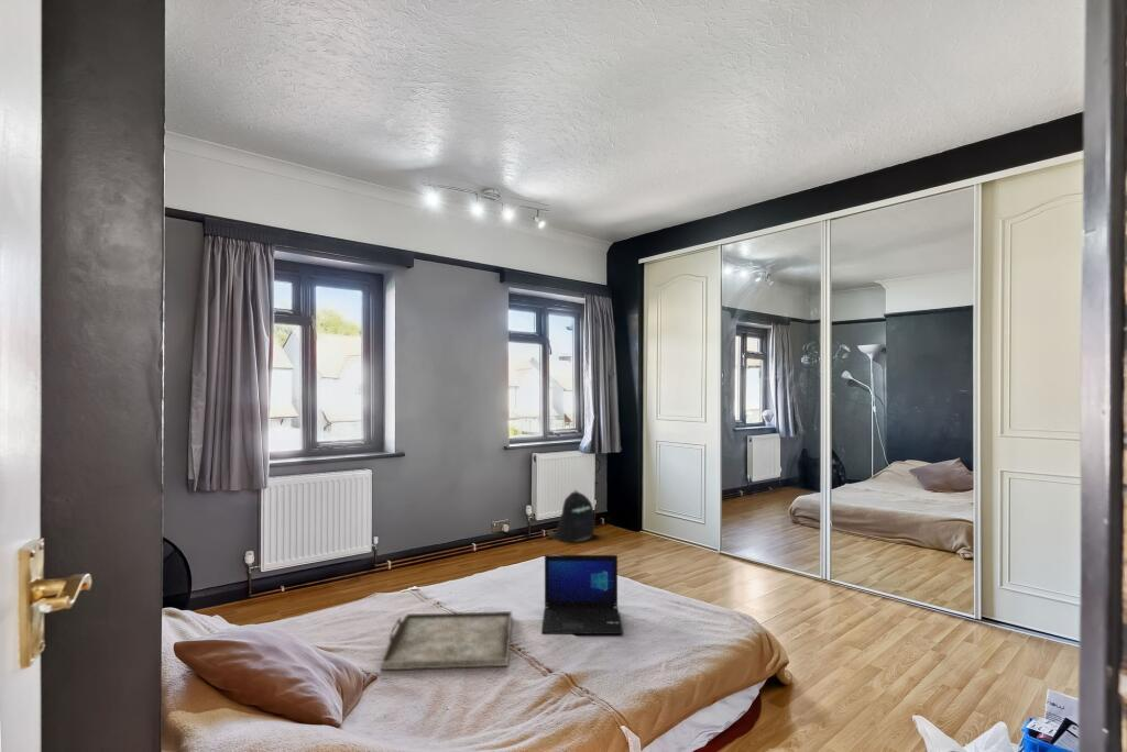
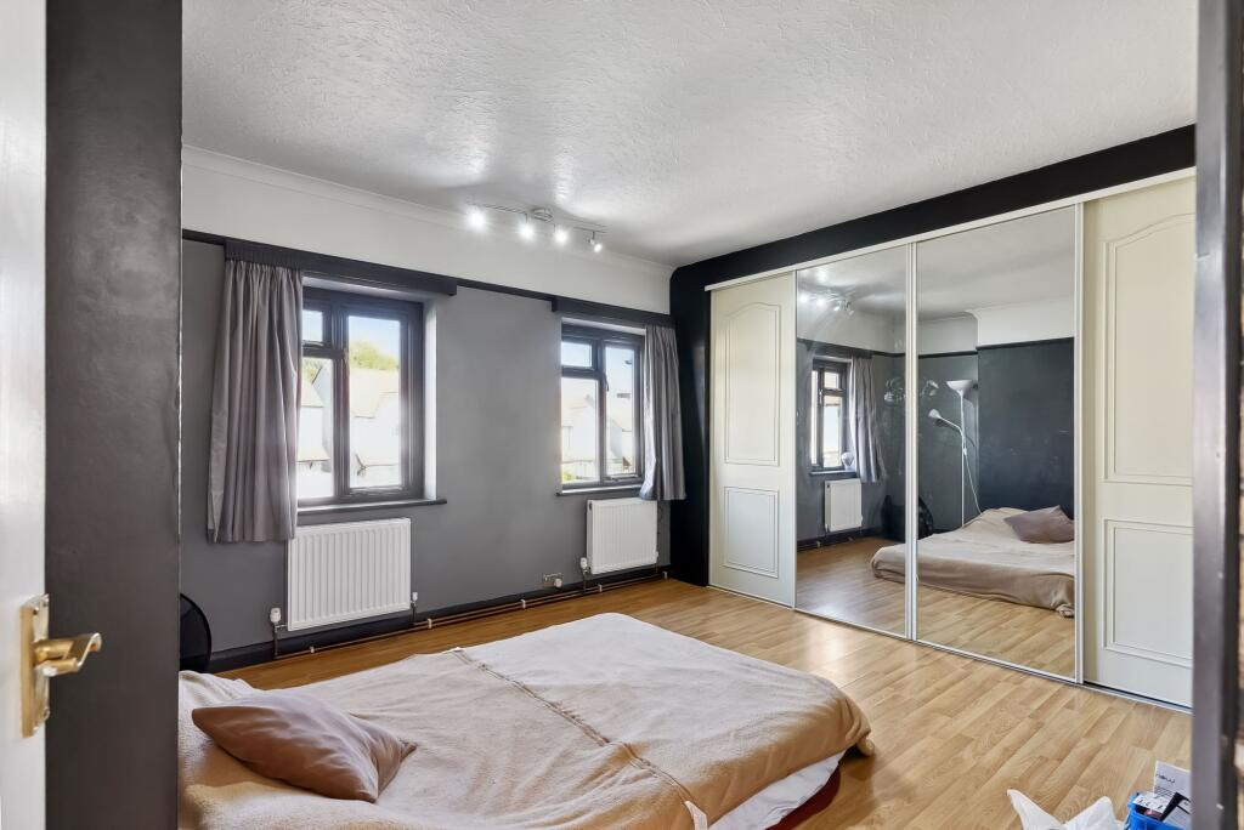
- backpack (573, 513)
- serving tray (452, 631)
- laptop (581, 593)
